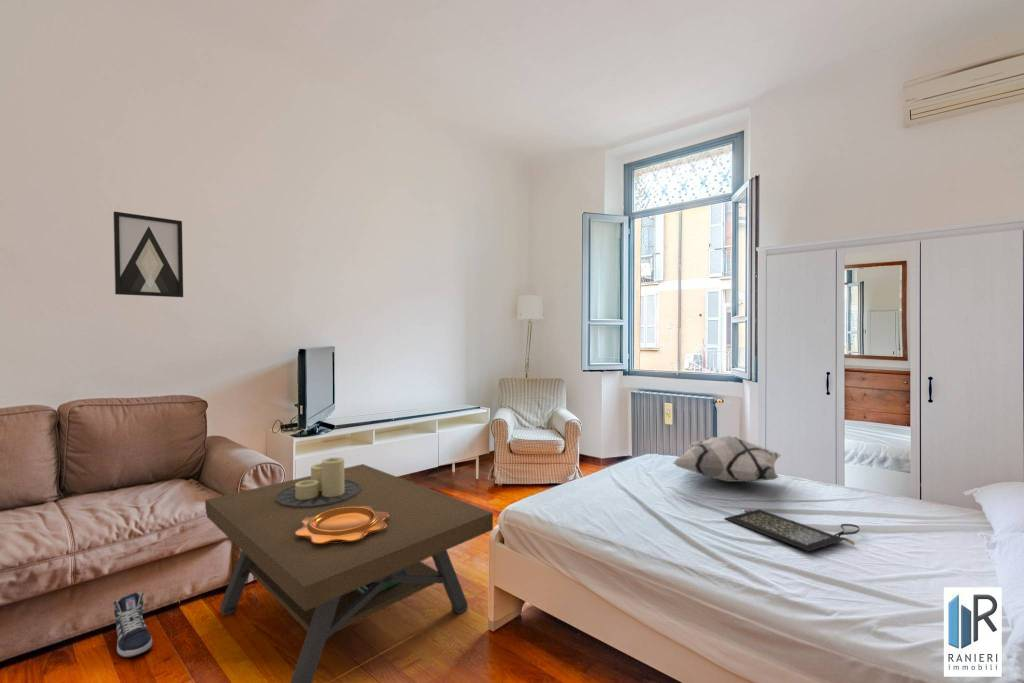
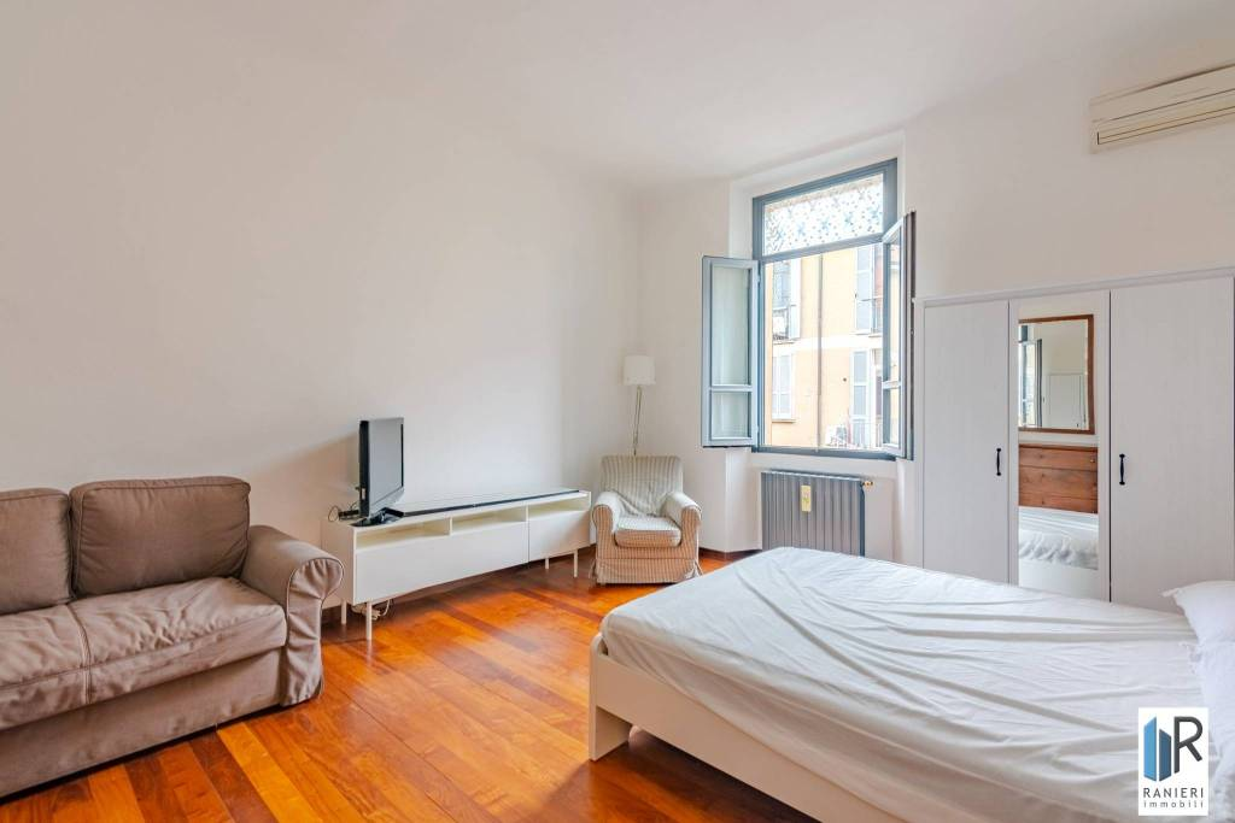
- coffee table (343, 541)
- decorative bowl (344, 519)
- sneaker (132, 621)
- decorative pillow (728, 459)
- wall art (149, 256)
- clutch bag (787, 529)
